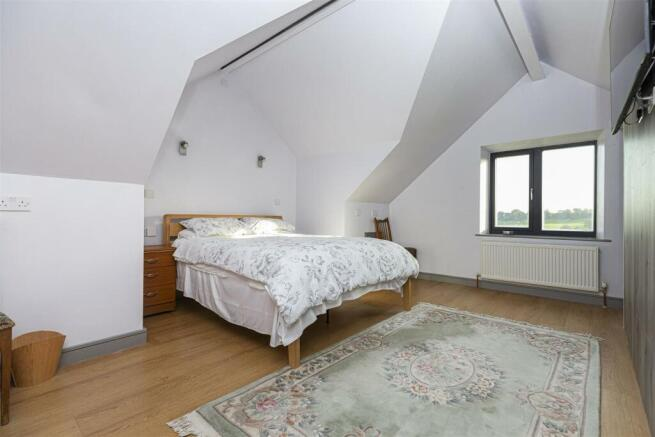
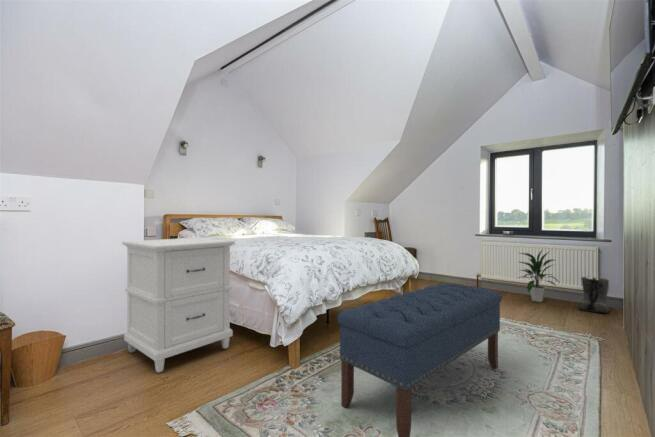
+ cabinet (179, 295)
+ bench (428, 340)
+ indoor plant (536, 274)
+ boots (593, 293)
